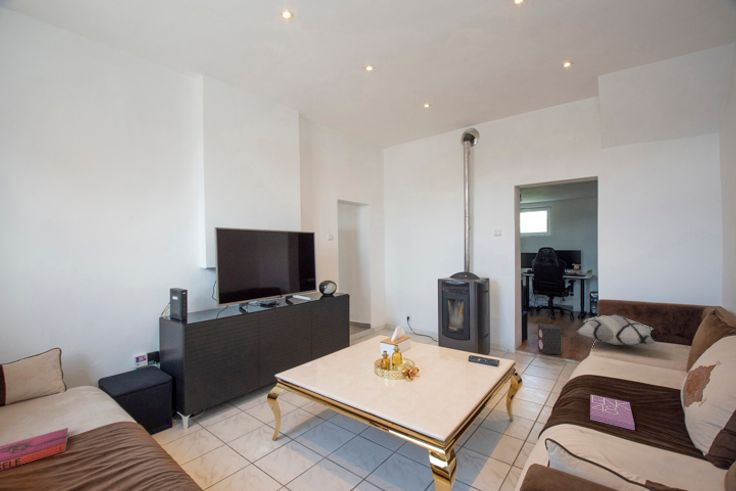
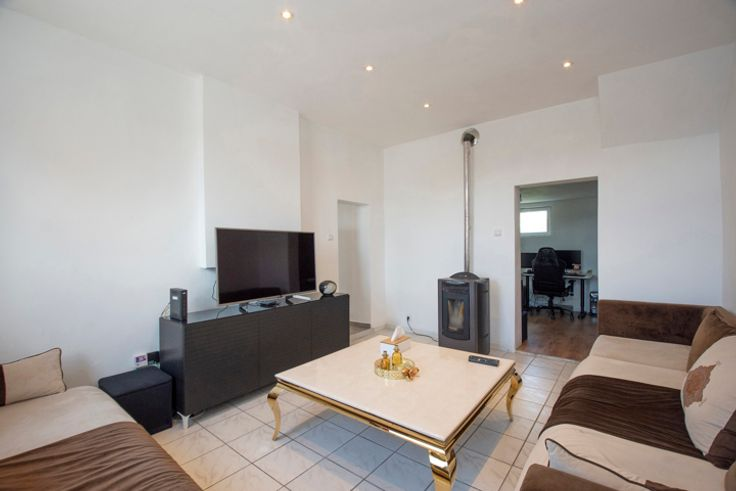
- decorative pillow (615, 330)
- speaker (549, 338)
- book (610, 410)
- hardback book (29, 449)
